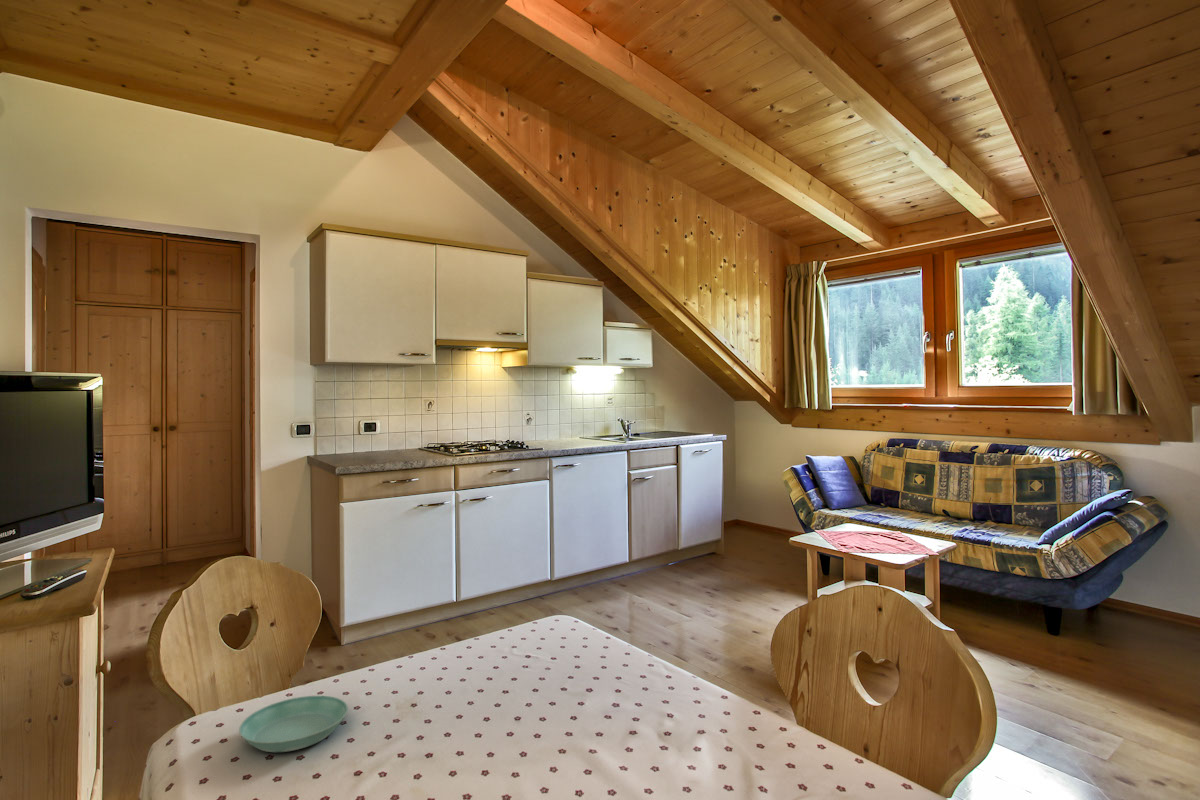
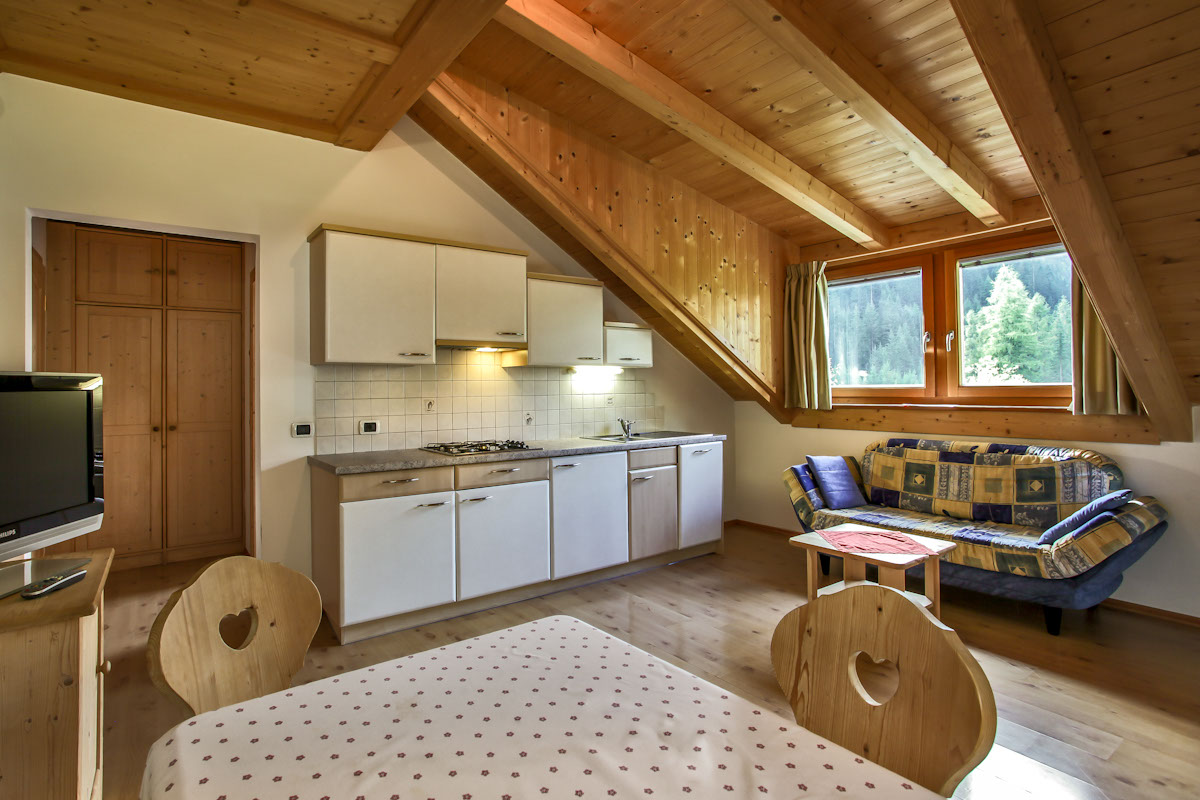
- saucer (295, 725)
